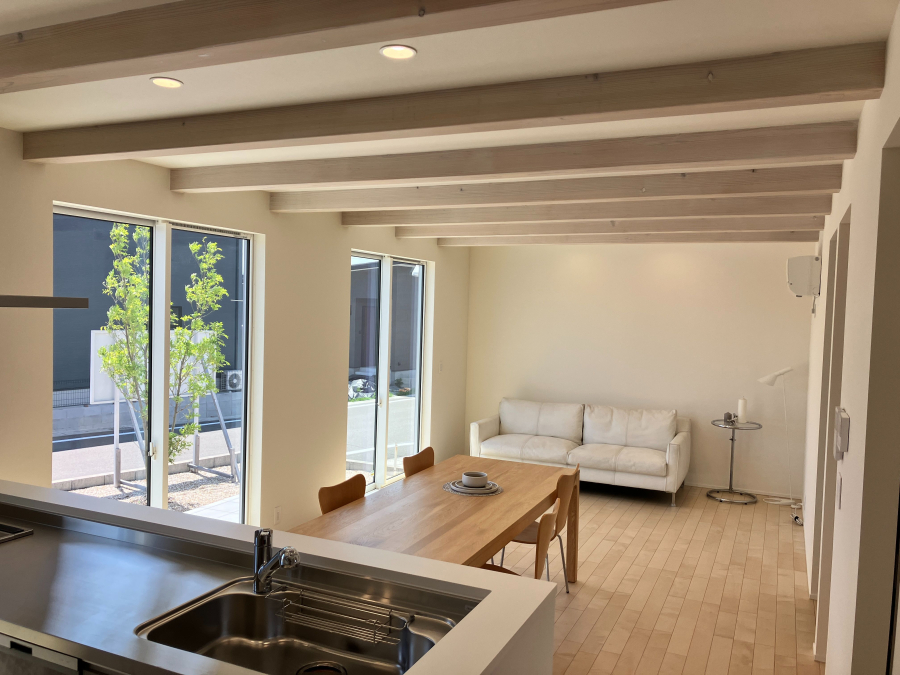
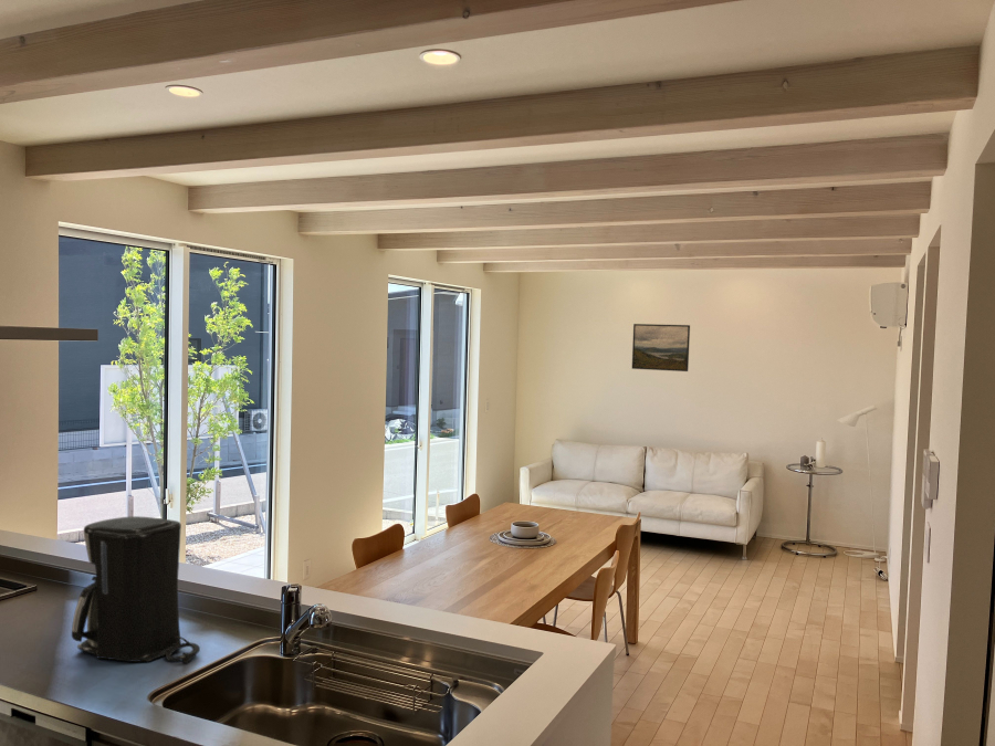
+ coffee maker (130, 589)
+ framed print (660, 347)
